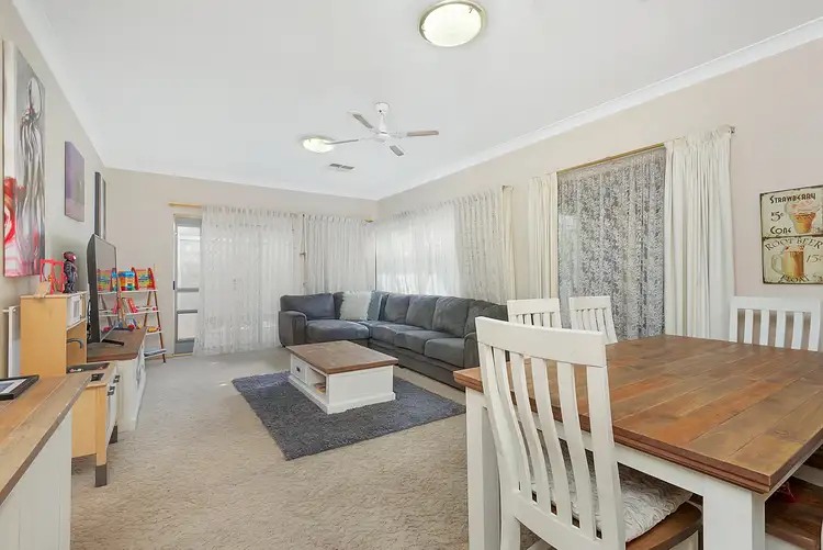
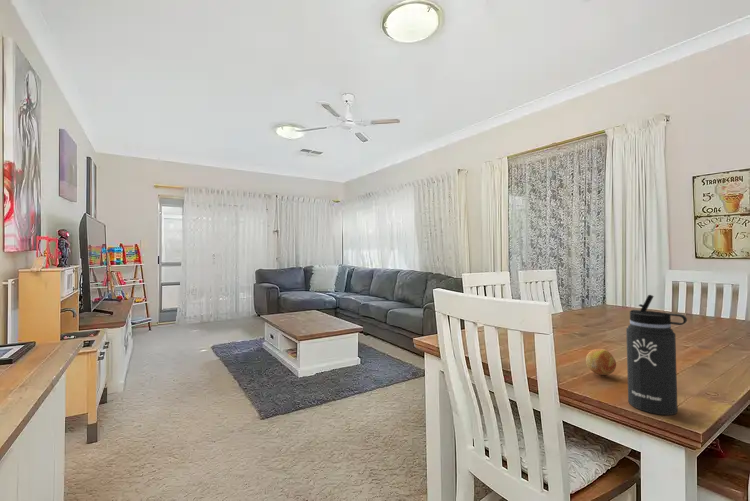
+ fruit (600, 361)
+ thermos bottle (655, 351)
